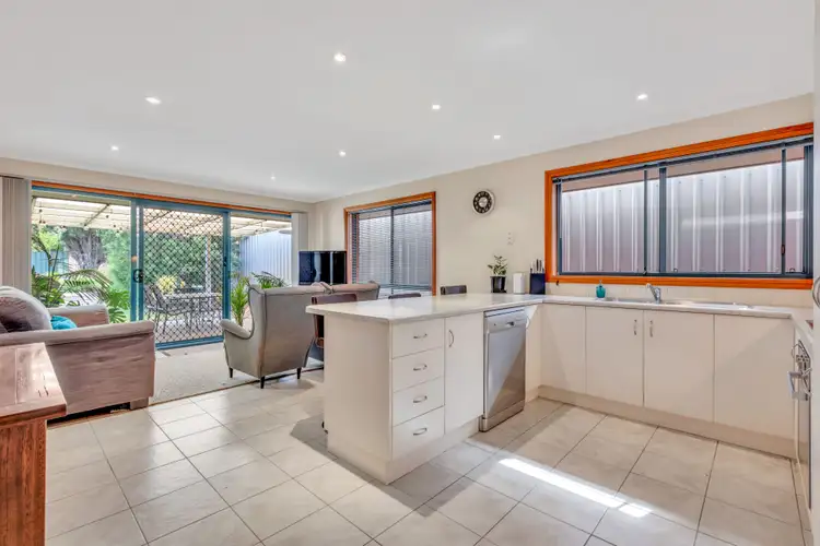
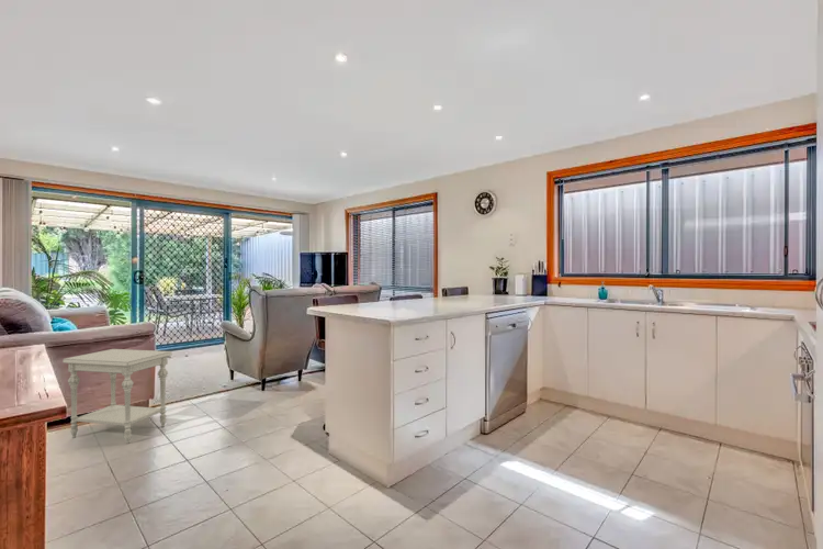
+ side table (124, 391)
